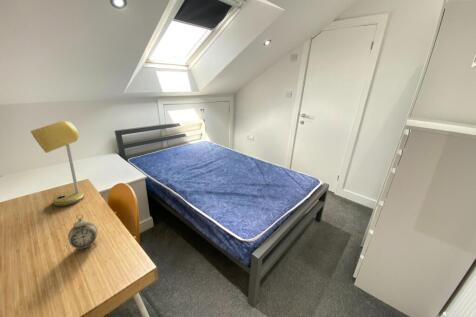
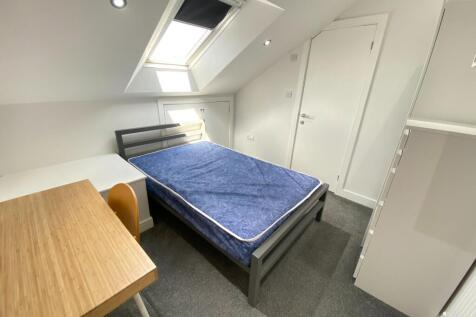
- desk lamp (69, 162)
- alarm clock (82, 231)
